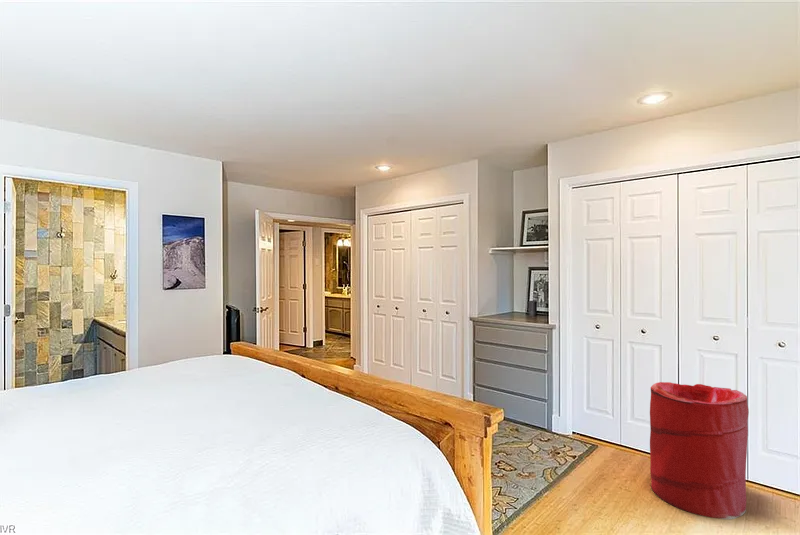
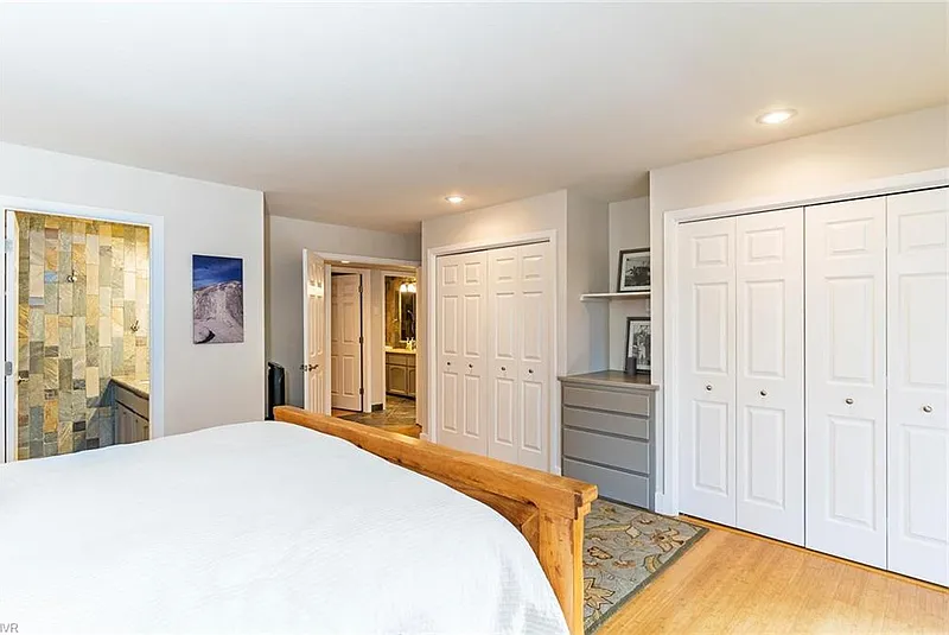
- laundry hamper (696, 441)
